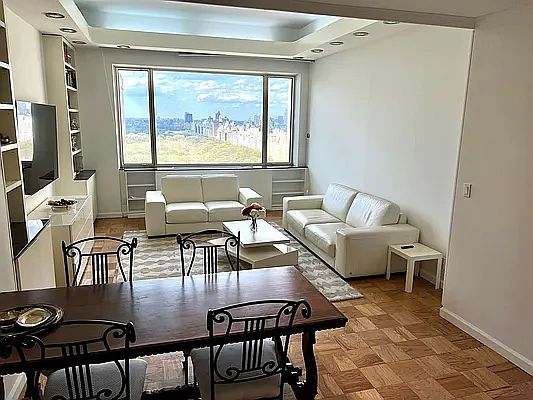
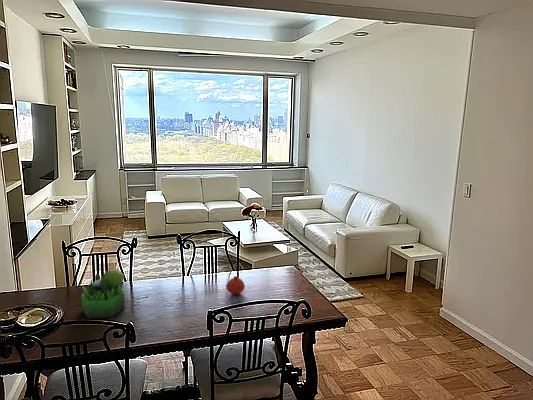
+ fruit (235, 284)
+ plant (103, 290)
